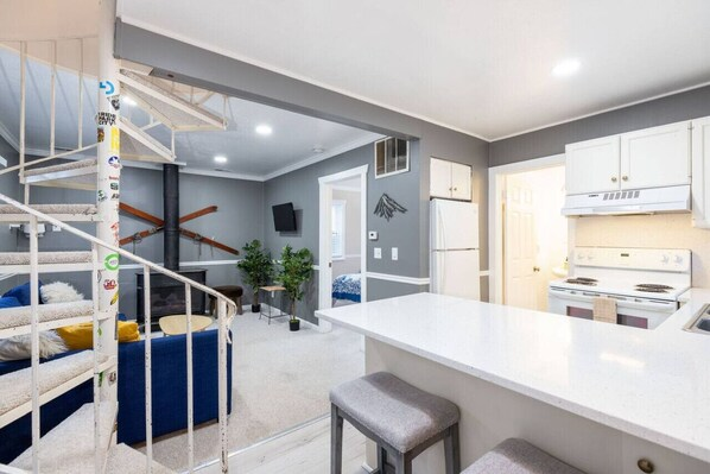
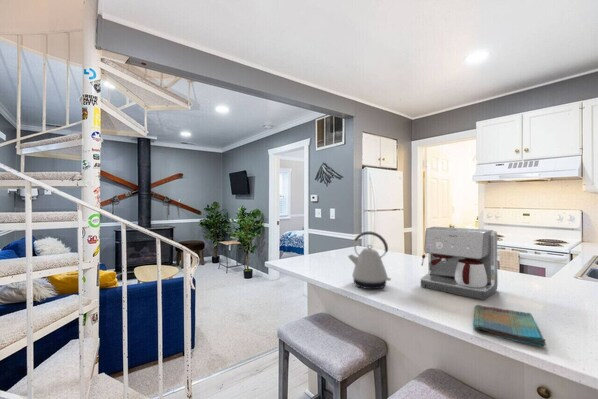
+ dish towel (504, 321)
+ kettle (368, 258)
+ coffee maker (457, 258)
